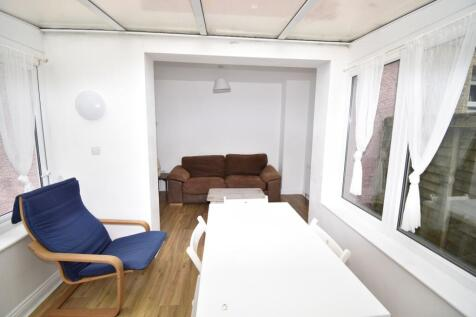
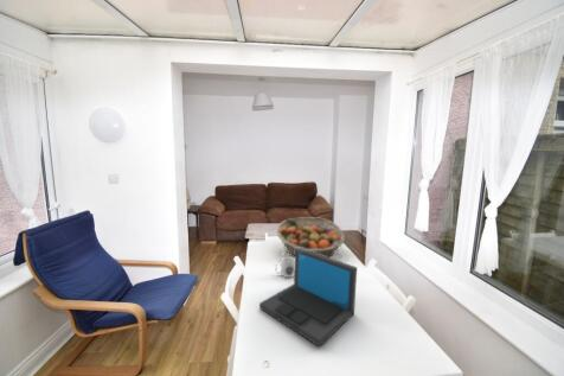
+ laptop (307, 288)
+ mug (284, 266)
+ fruit basket (309, 236)
